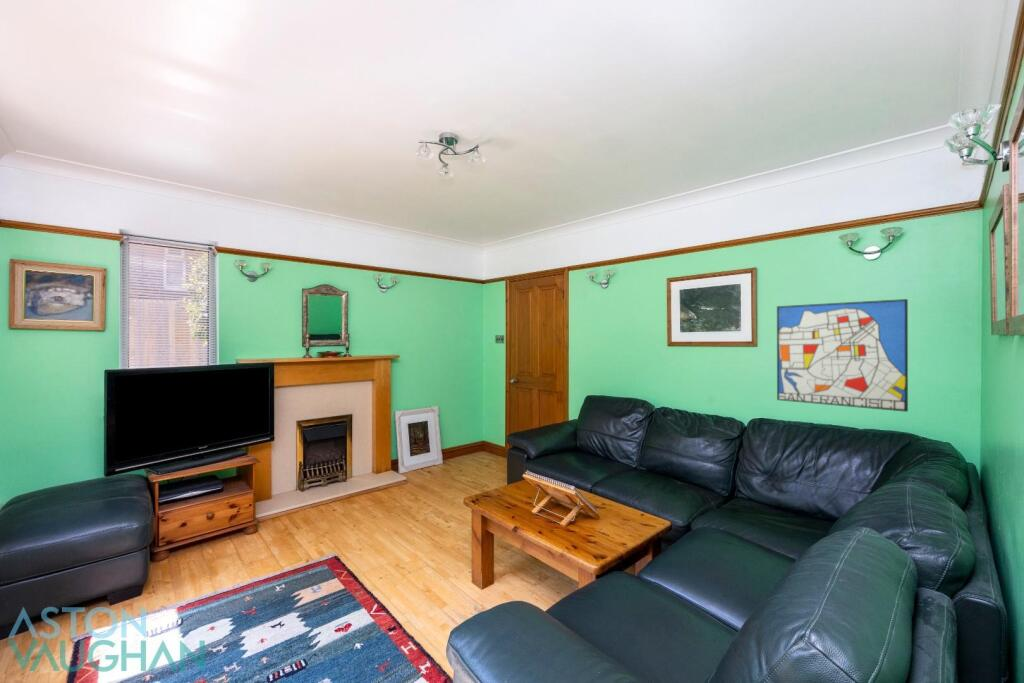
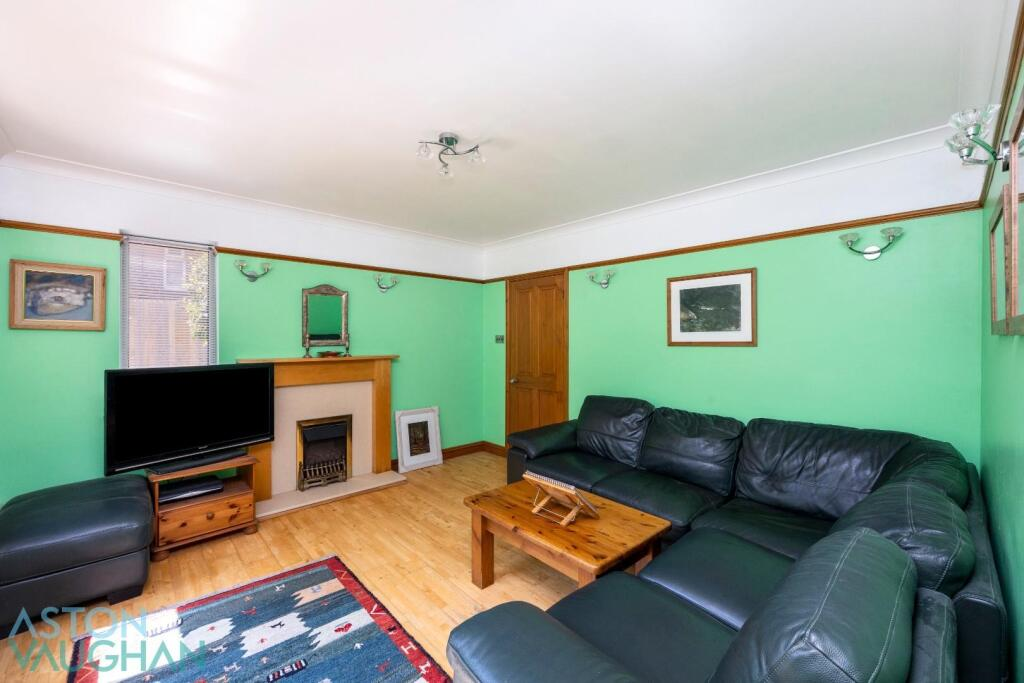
- wall art (836, 354)
